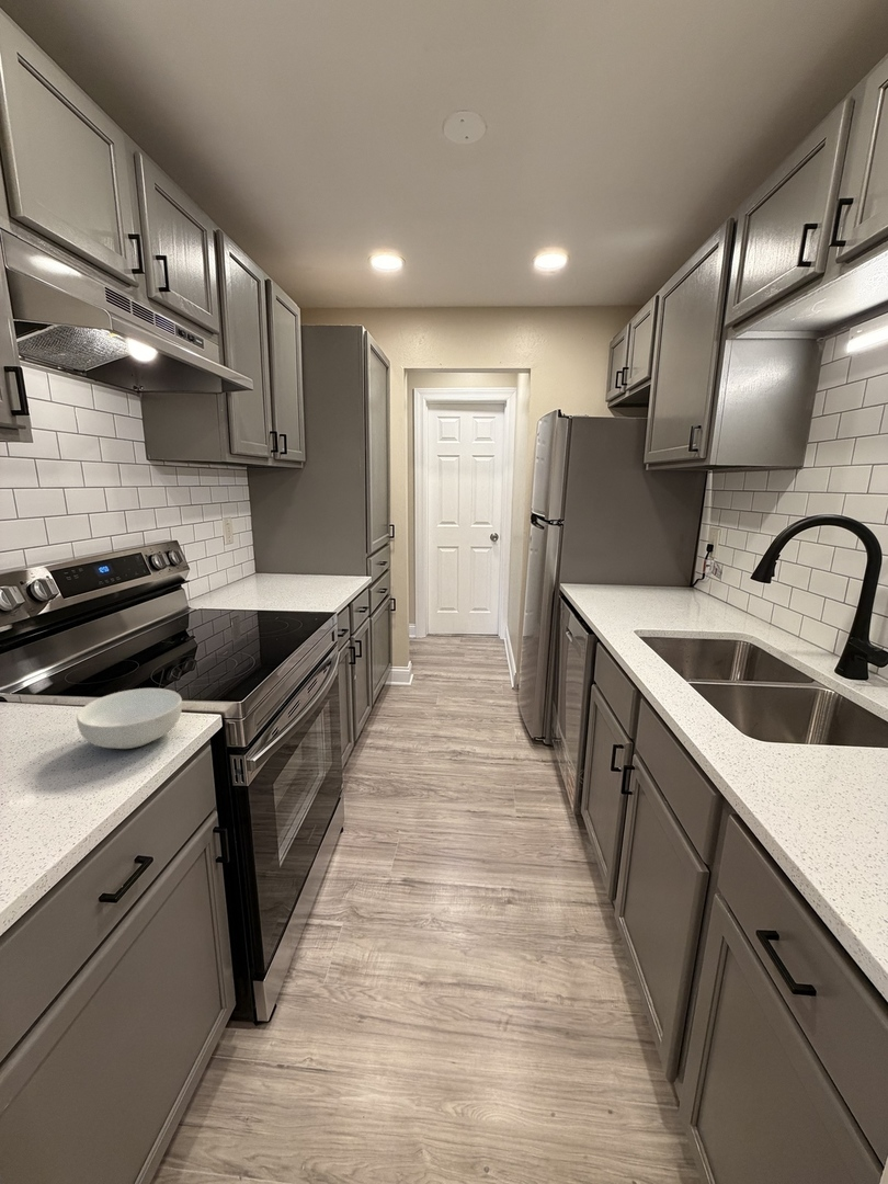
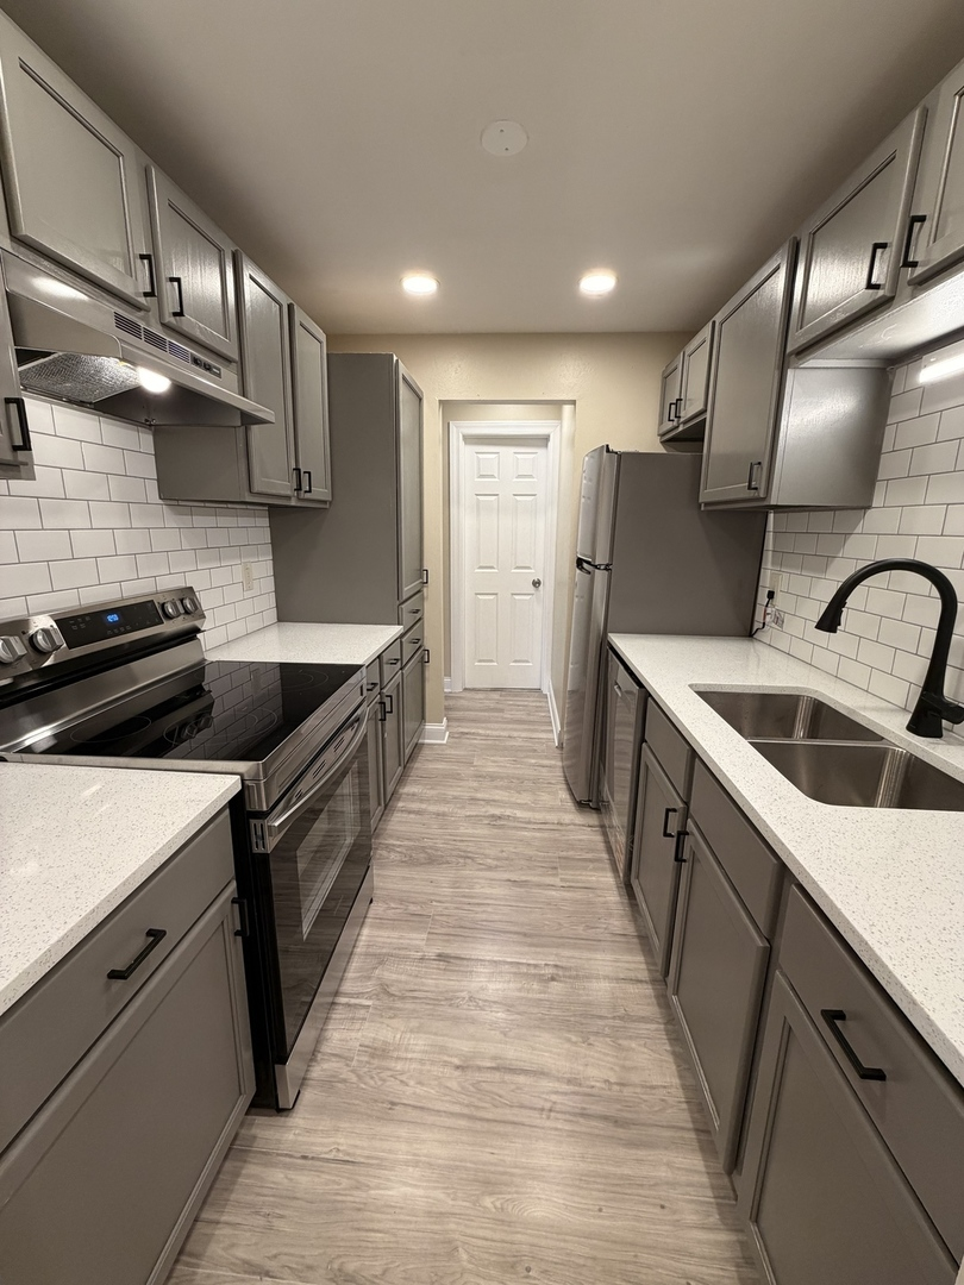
- cereal bowl (133, 721)
